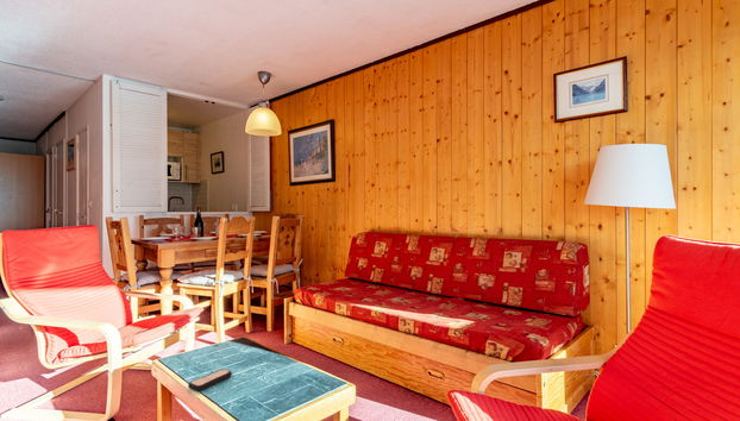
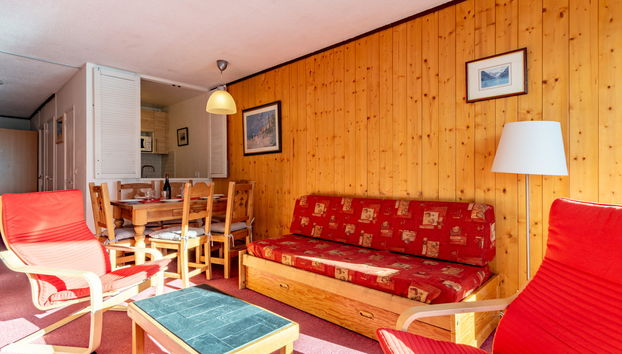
- remote control (211, 378)
